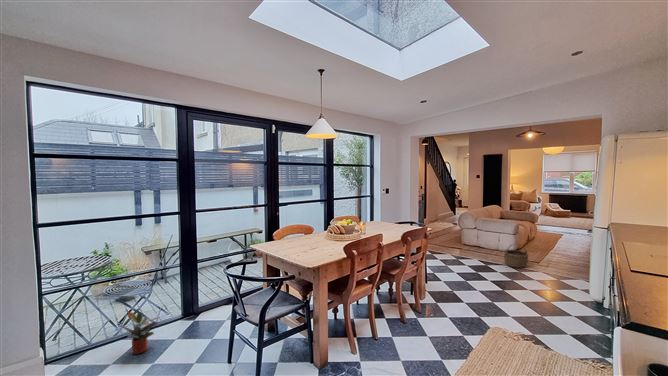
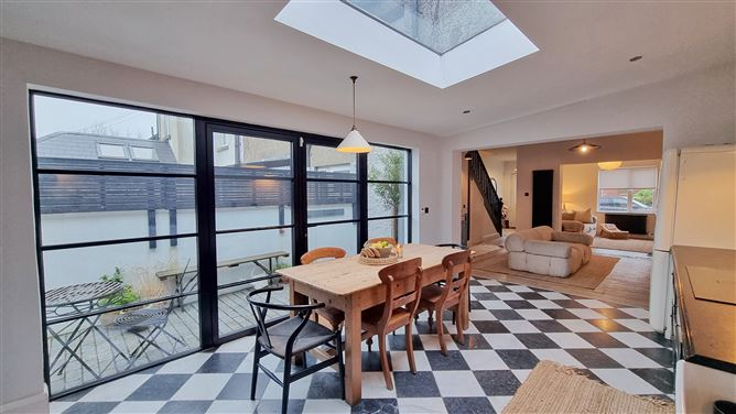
- wicker basket (515, 254)
- potted plant (141, 331)
